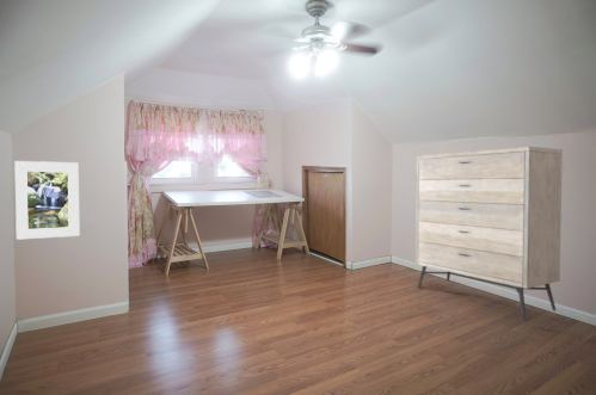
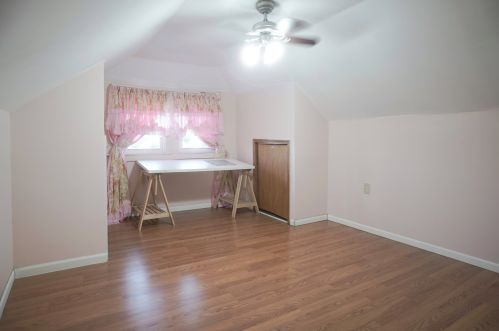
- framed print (48, 199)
- dresser (480, 226)
